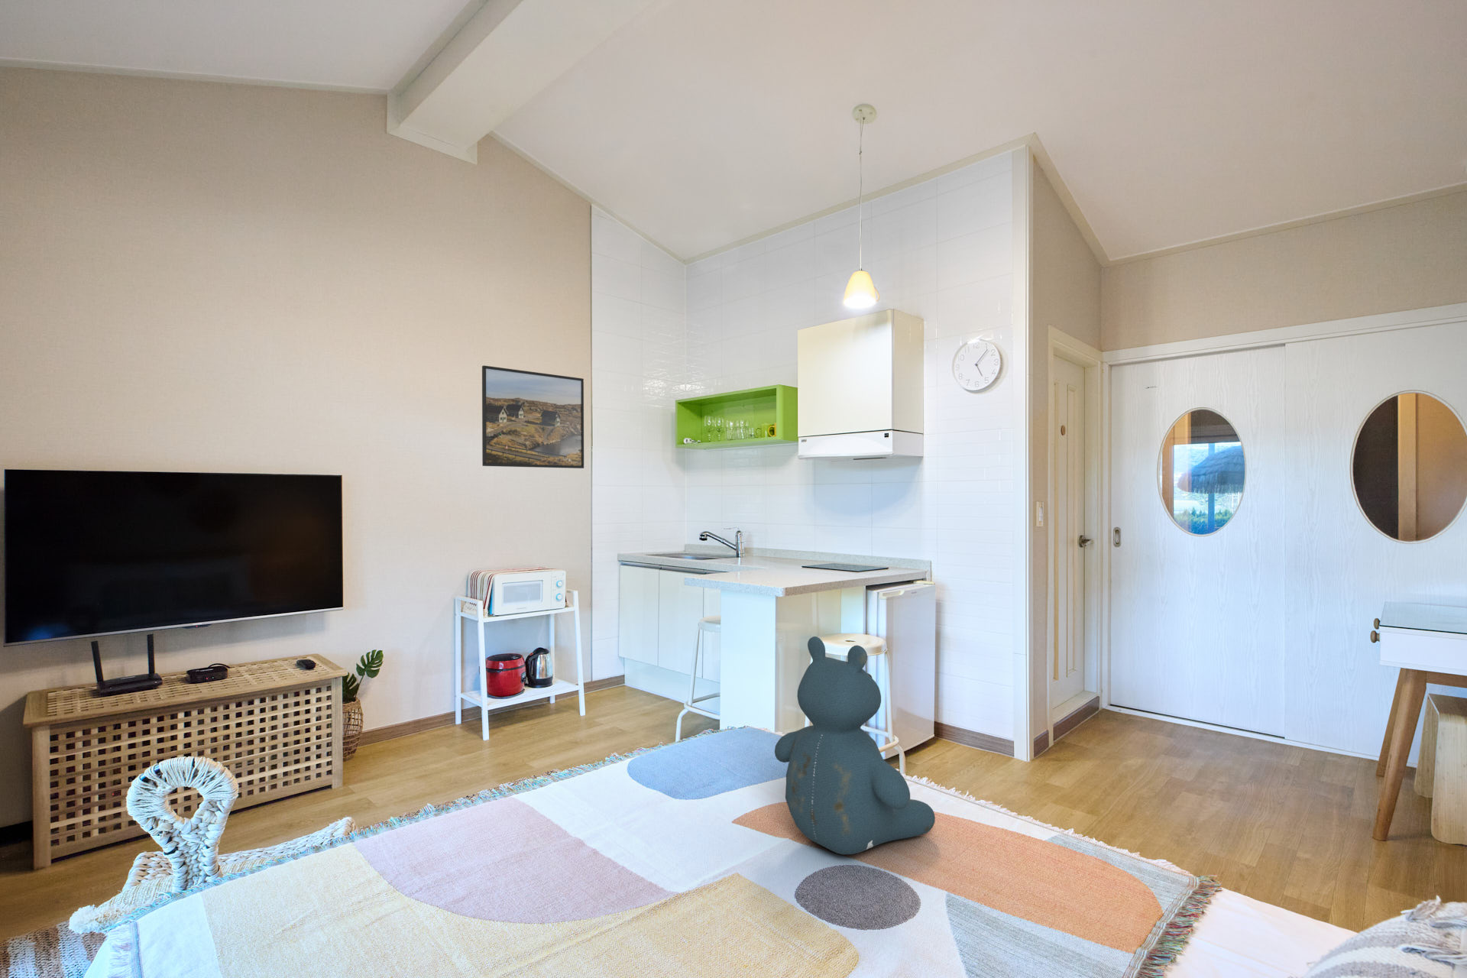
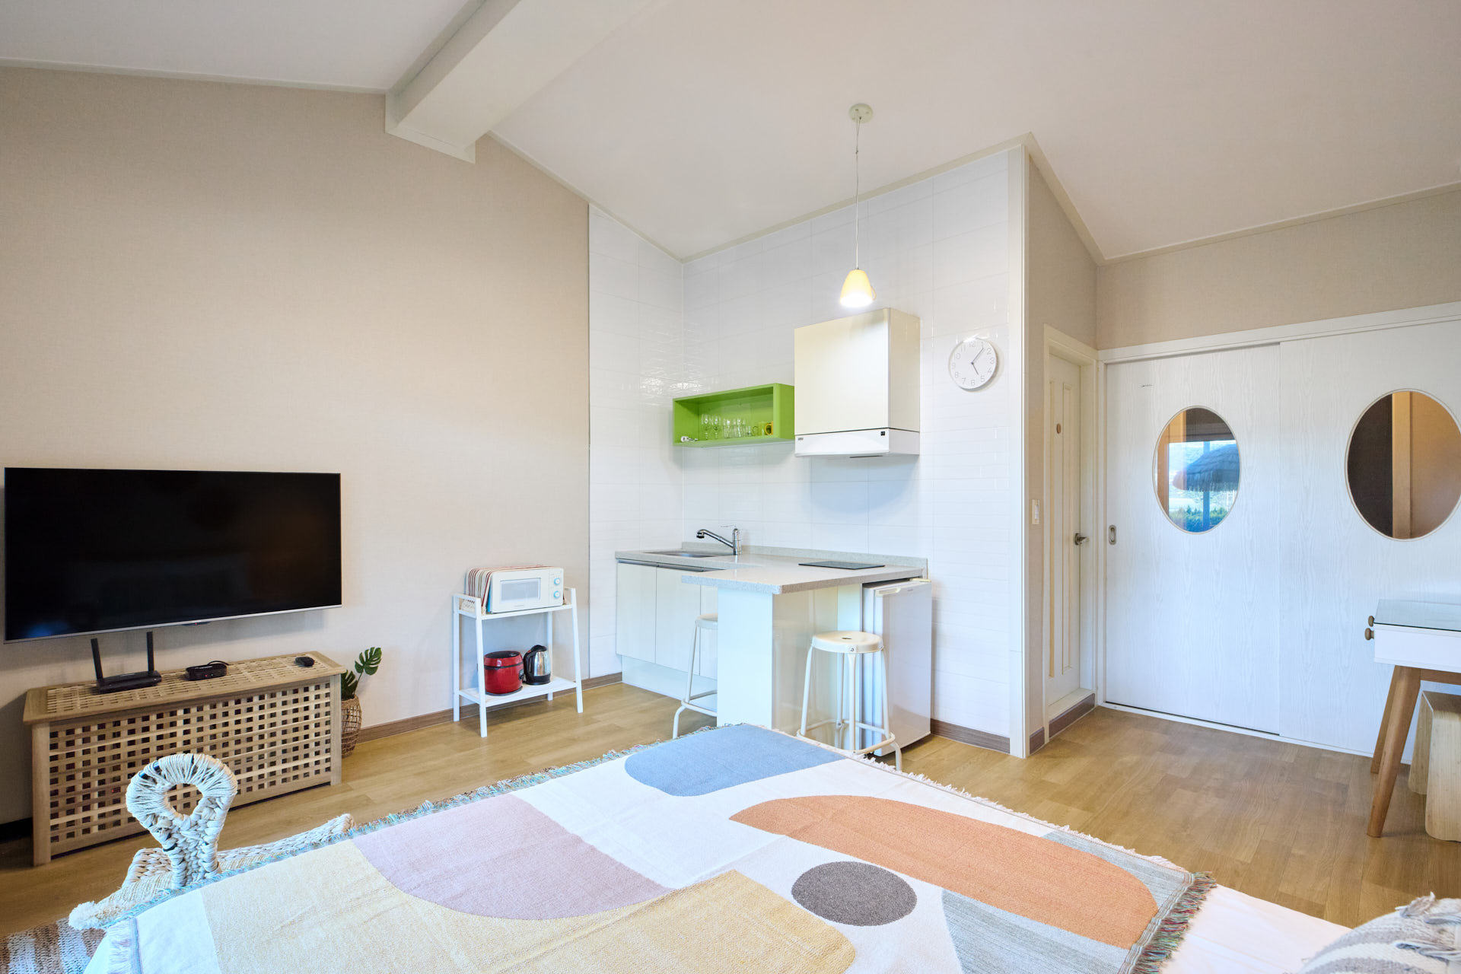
- teddy bear (857, 736)
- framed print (536, 419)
